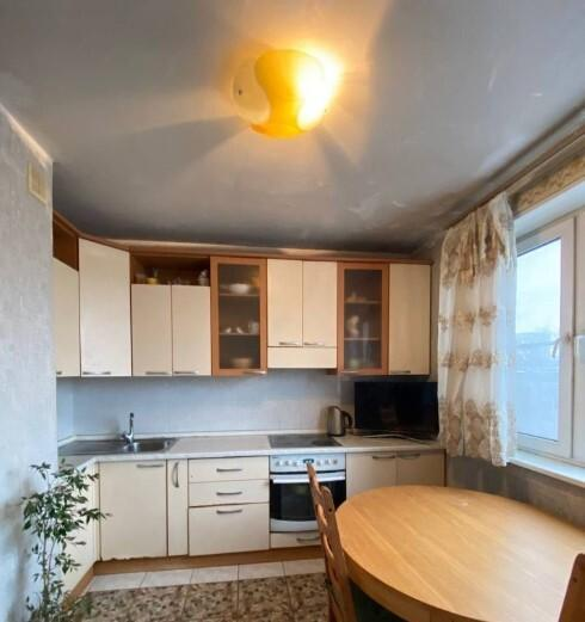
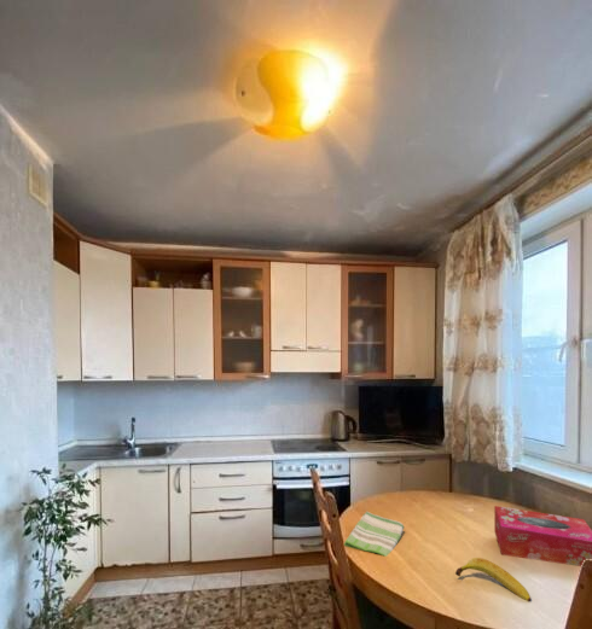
+ tissue box (542, 536)
+ dish towel (375, 534)
+ fruit (491, 575)
